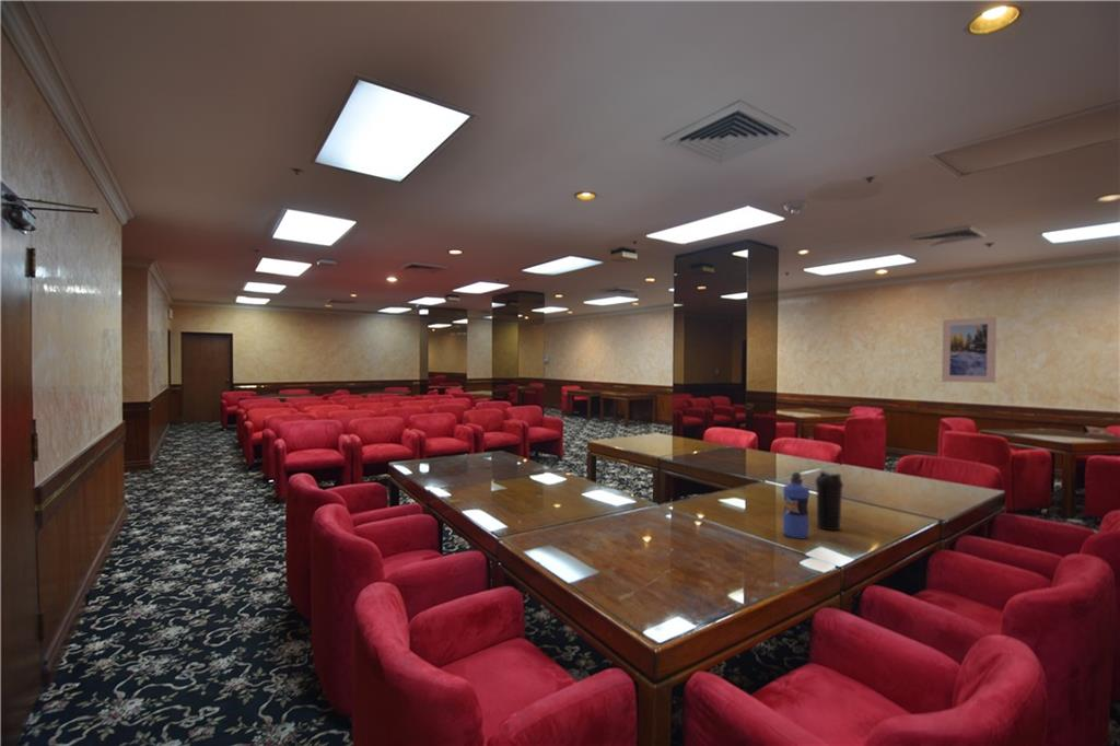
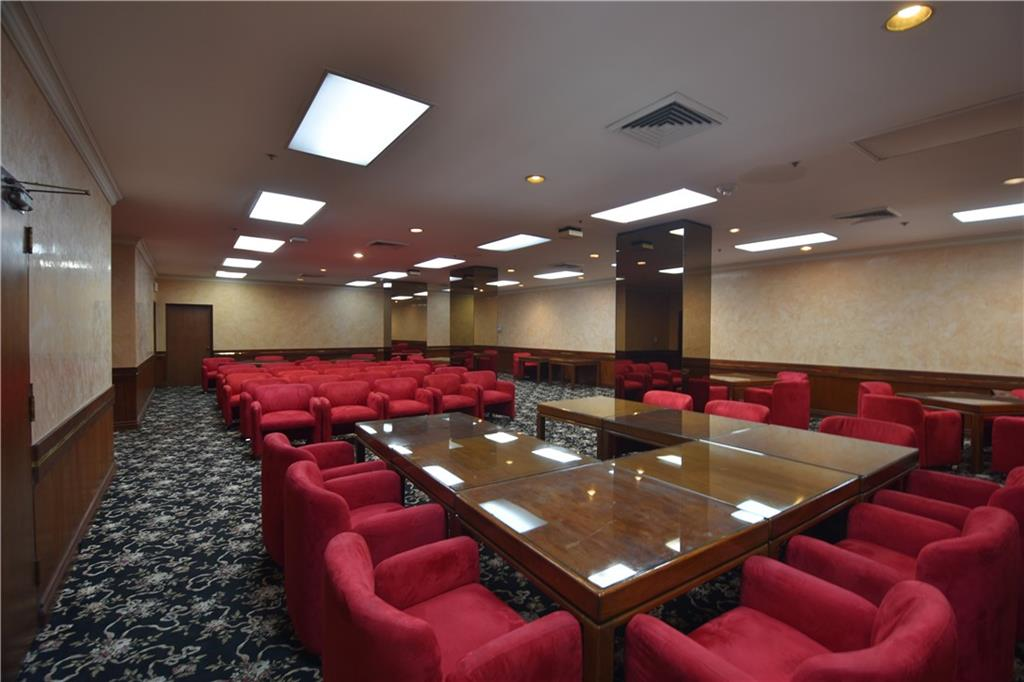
- water bottle (828, 500)
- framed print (968, 350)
- water bottle (795, 503)
